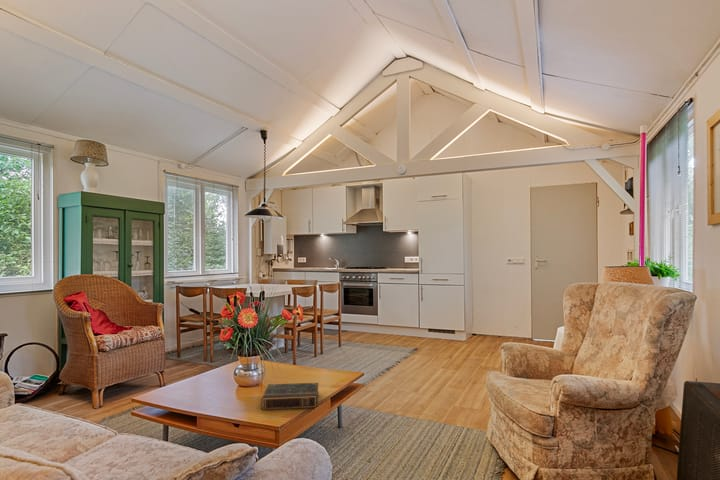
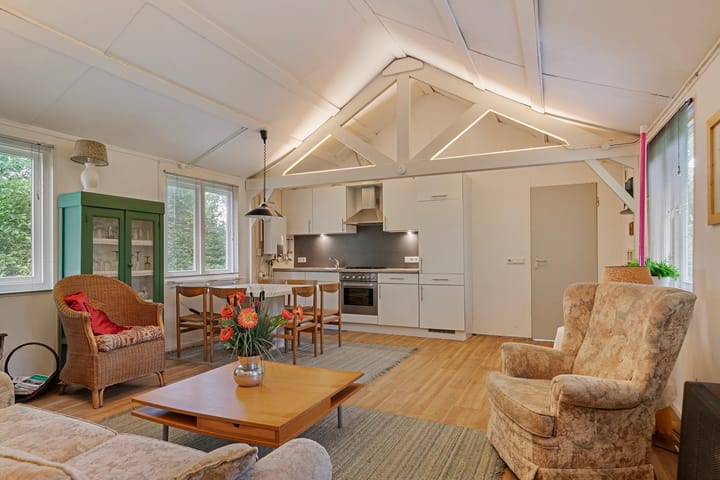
- book (291, 395)
